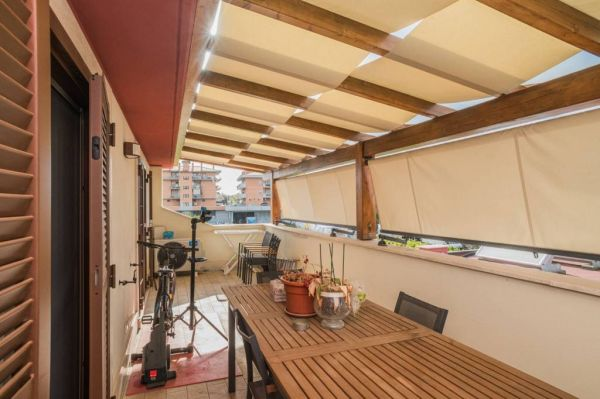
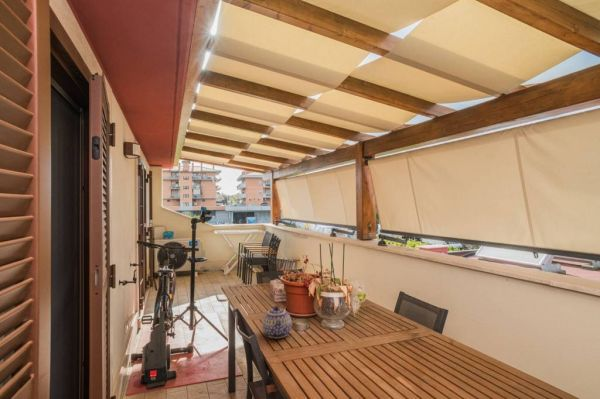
+ teapot (277, 320)
